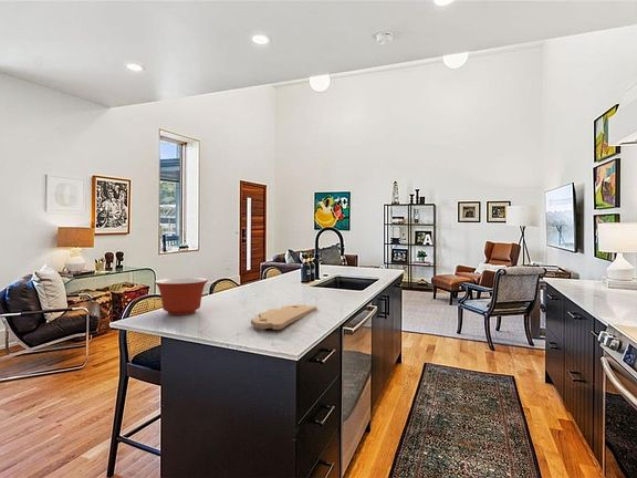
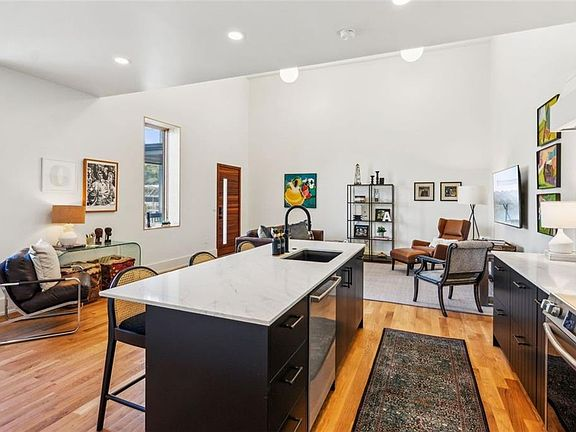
- cutting board (282, 314)
- mixing bowl (181, 297)
